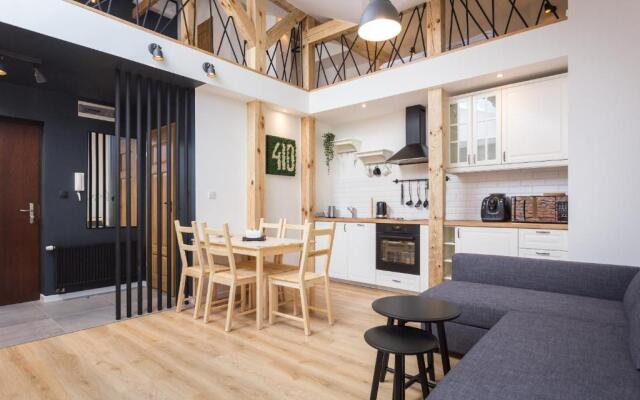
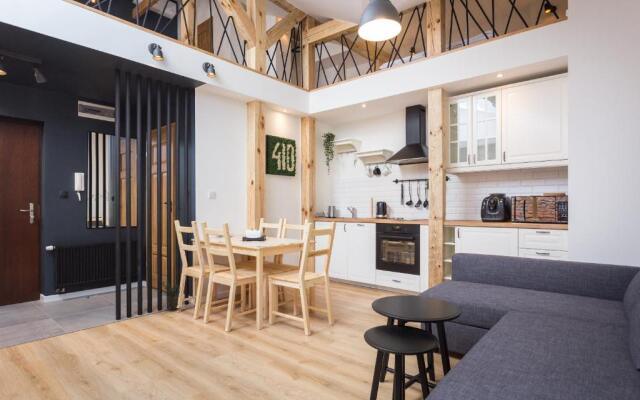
+ potted plant (172, 292)
